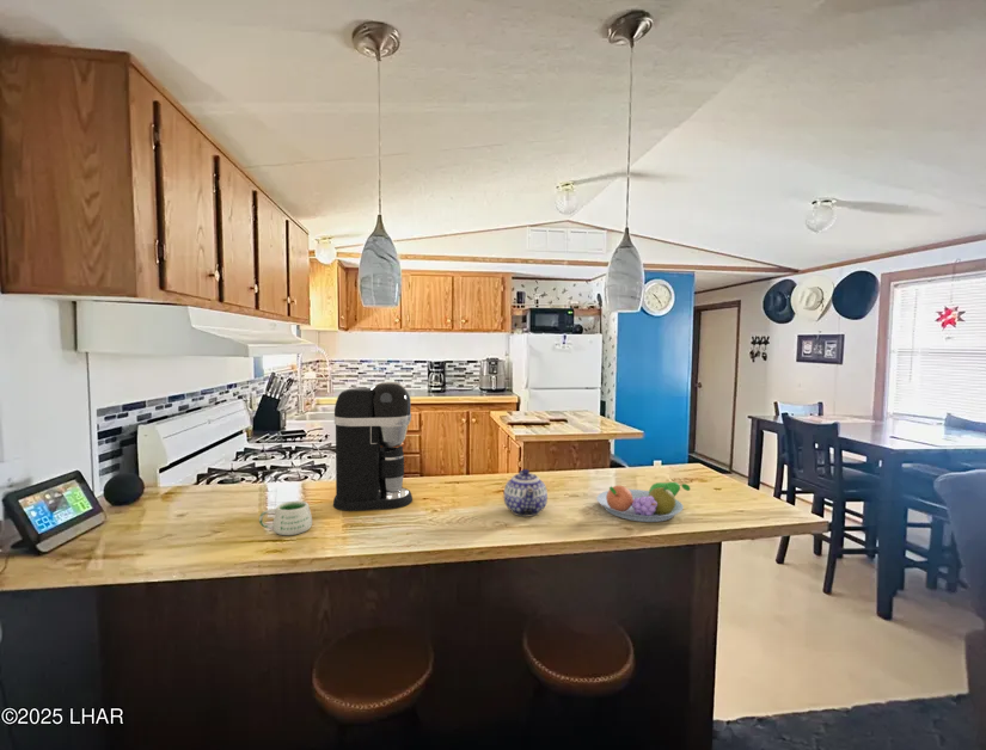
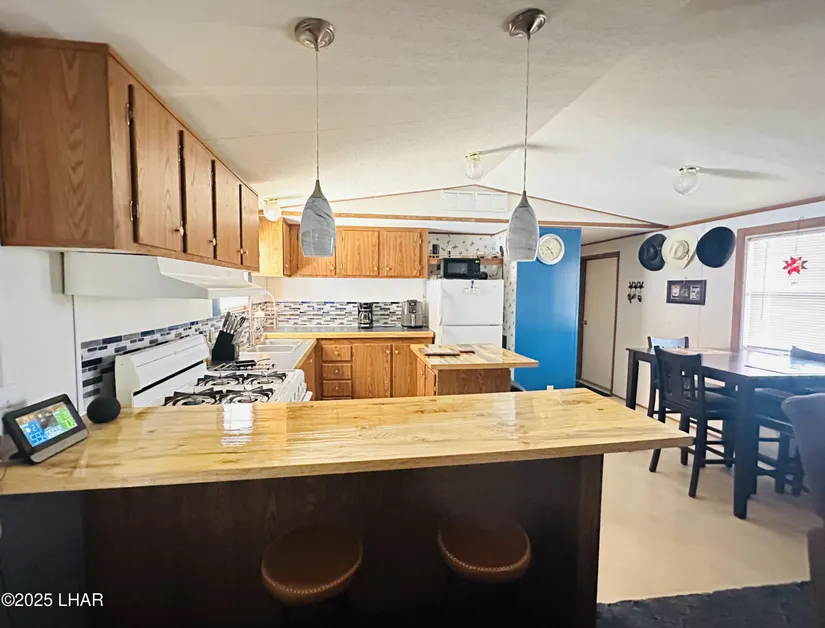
- teapot (525, 490)
- fruit bowl (642, 493)
- mug (286, 517)
- coffee maker (373, 442)
